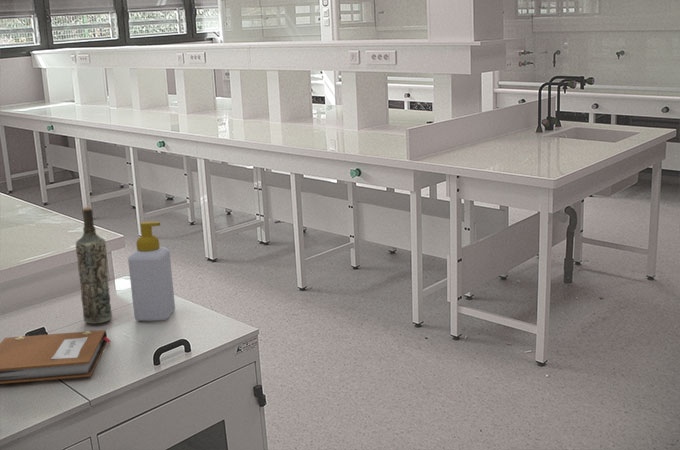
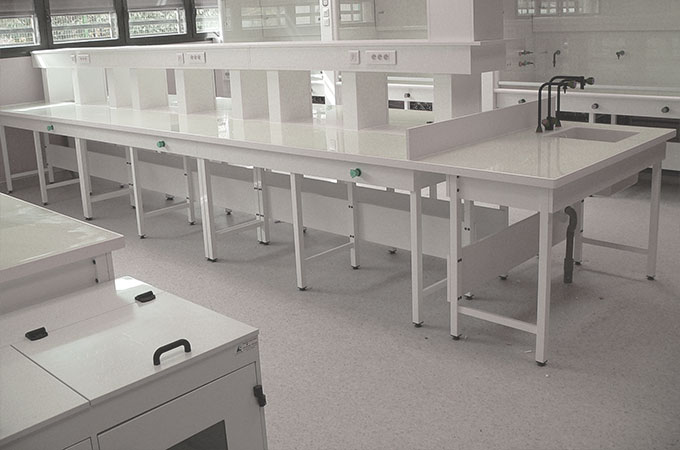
- soap bottle (150, 269)
- bottle (92, 265)
- notebook (49, 354)
